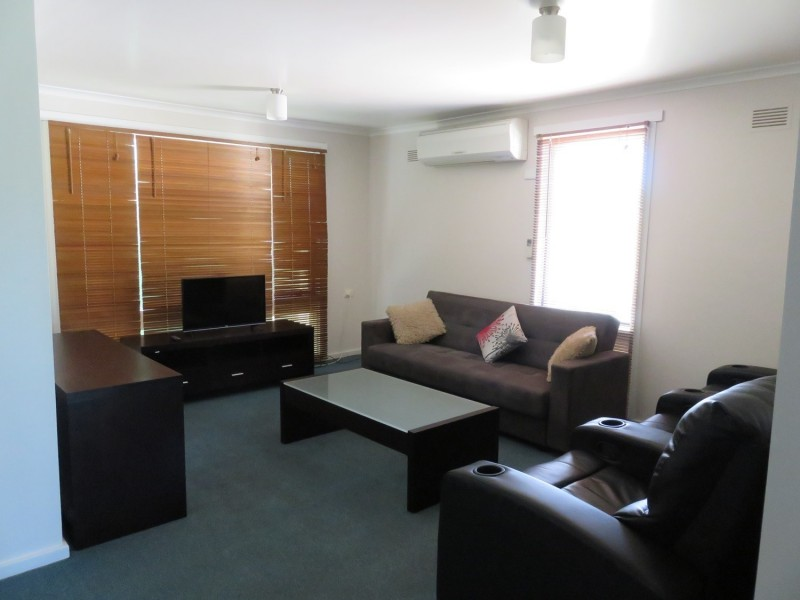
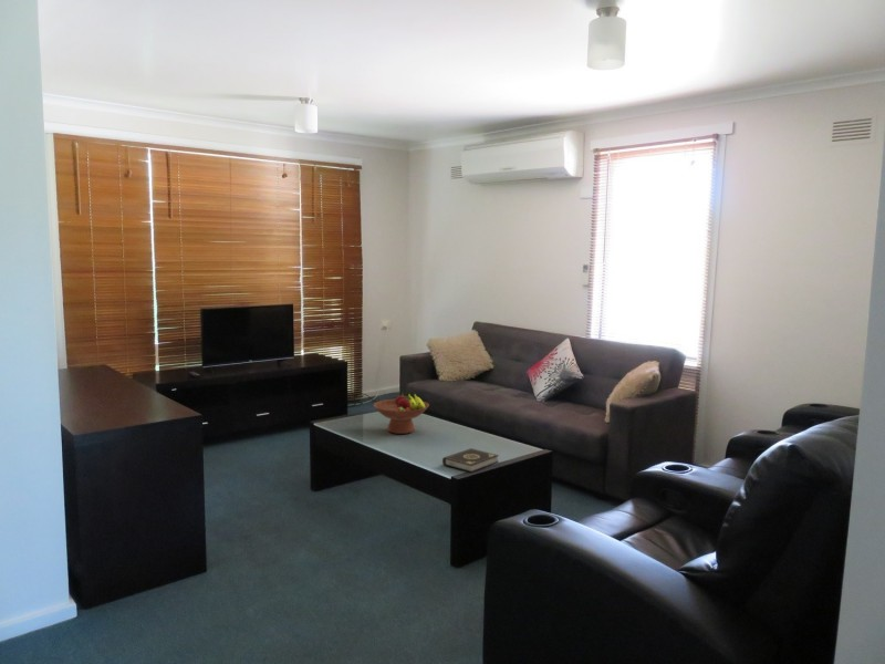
+ fruit bowl (400, 412)
+ book (470, 459)
